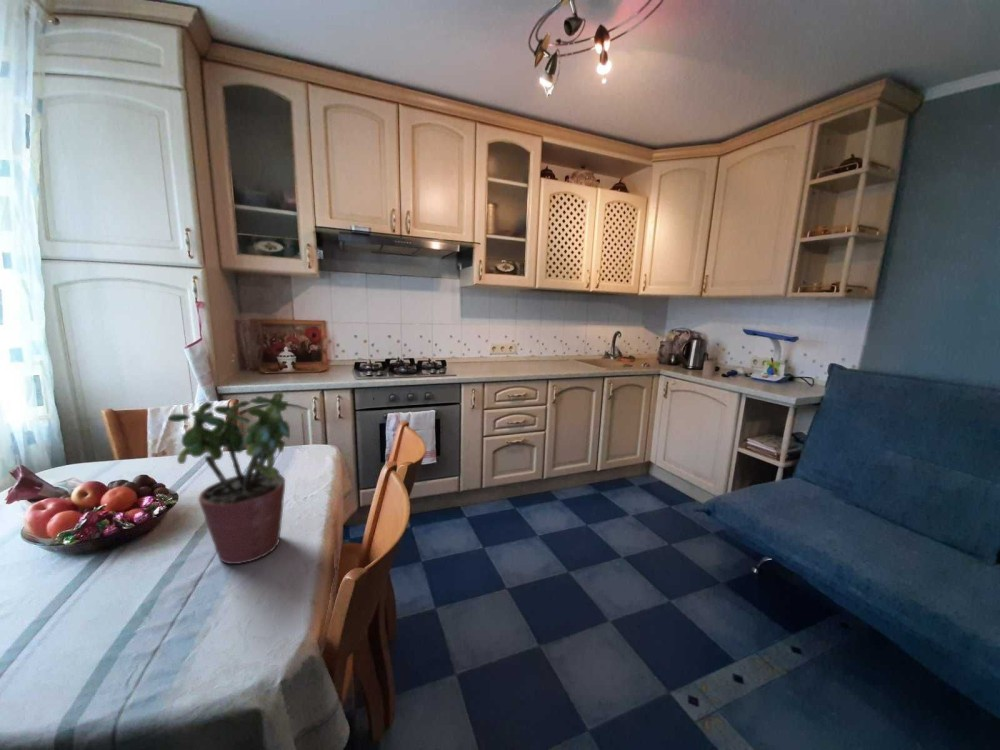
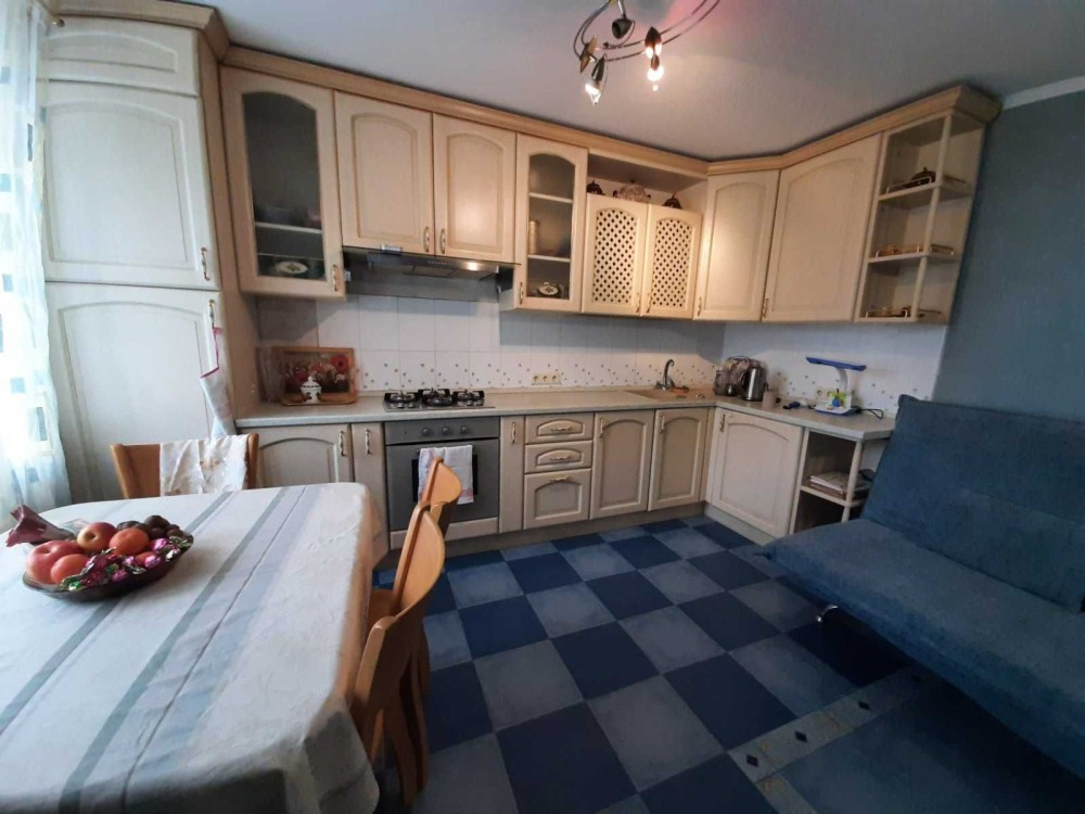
- potted plant (238, 474)
